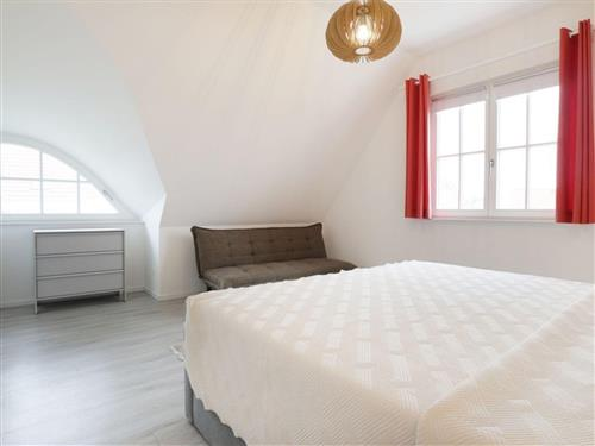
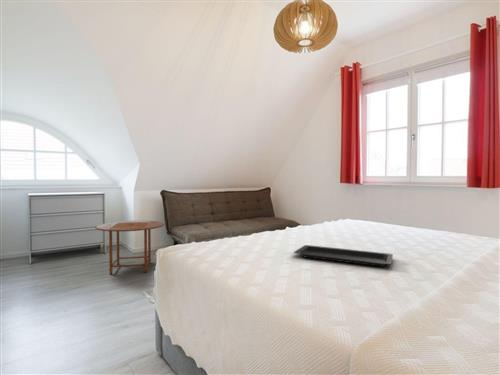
+ serving tray (342, 255)
+ side table (131, 257)
